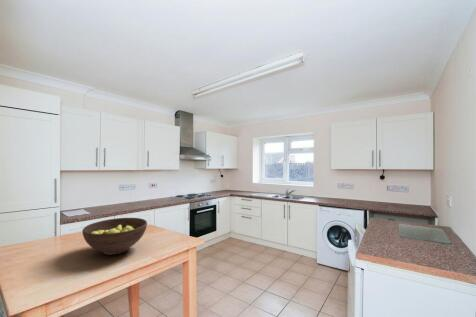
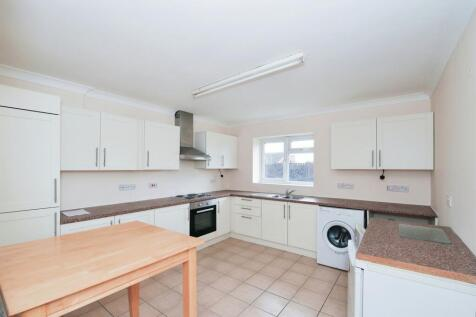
- fruit bowl (116, 237)
